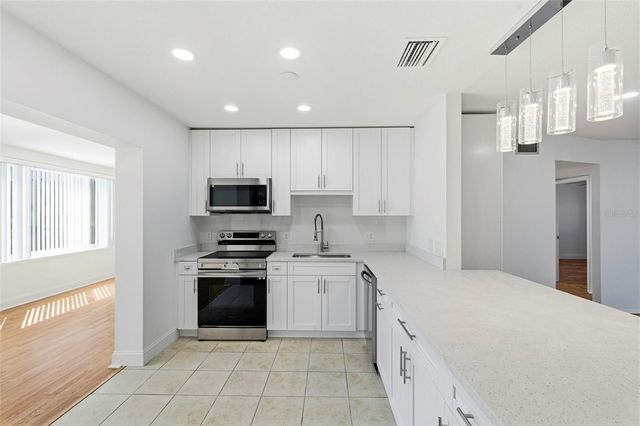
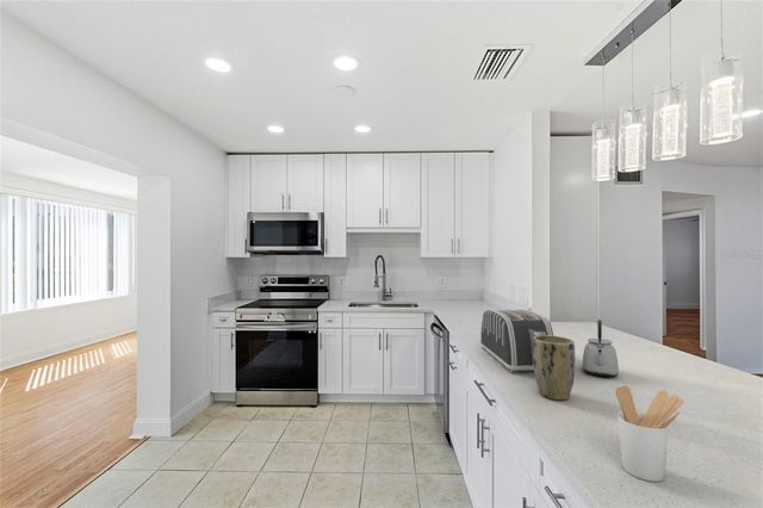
+ utensil holder (651, 430)
+ plant pot (553, 366)
+ toaster (515, 335)
+ kettle (600, 348)
